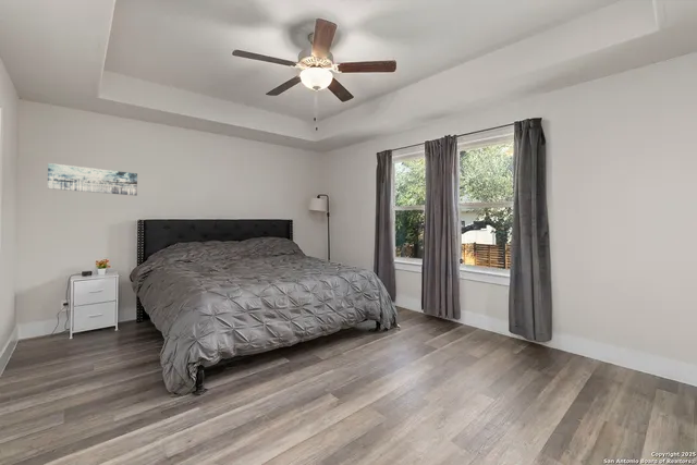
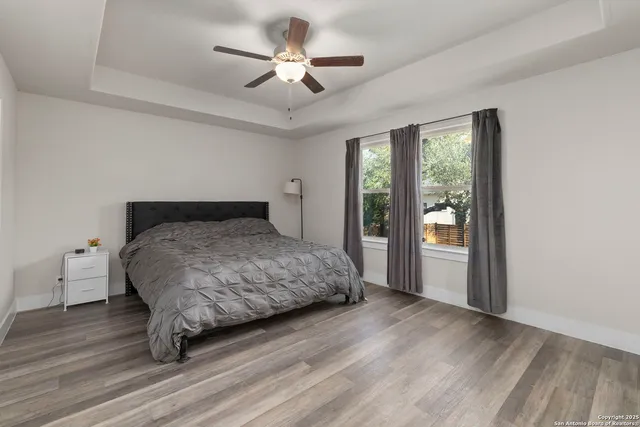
- wall art (95, 180)
